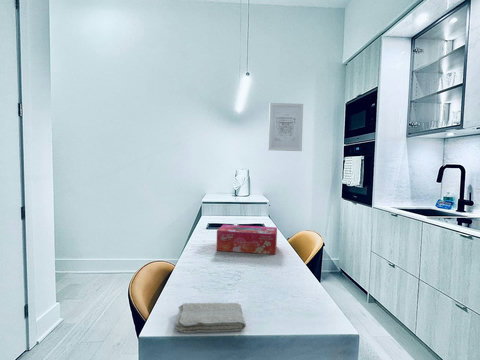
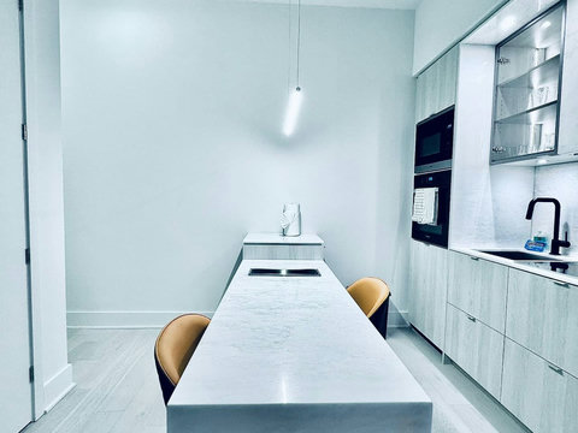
- washcloth (210, 315)
- tissue box (247, 238)
- wall art (285, 127)
